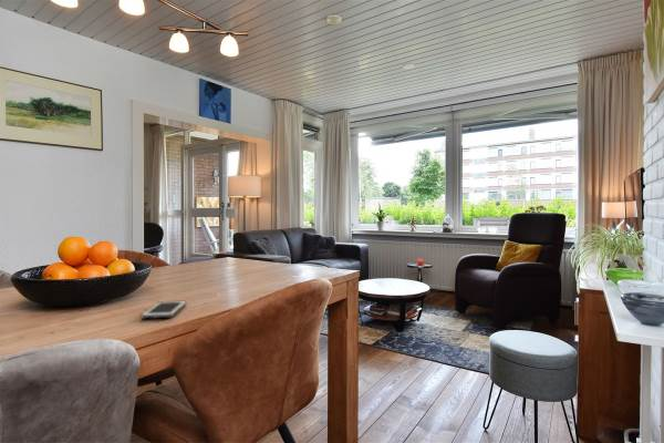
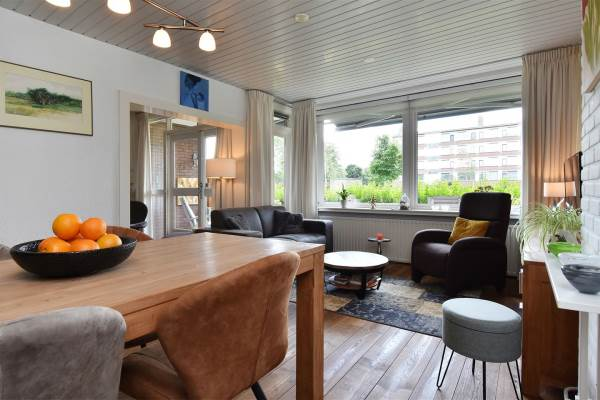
- cell phone (165, 309)
